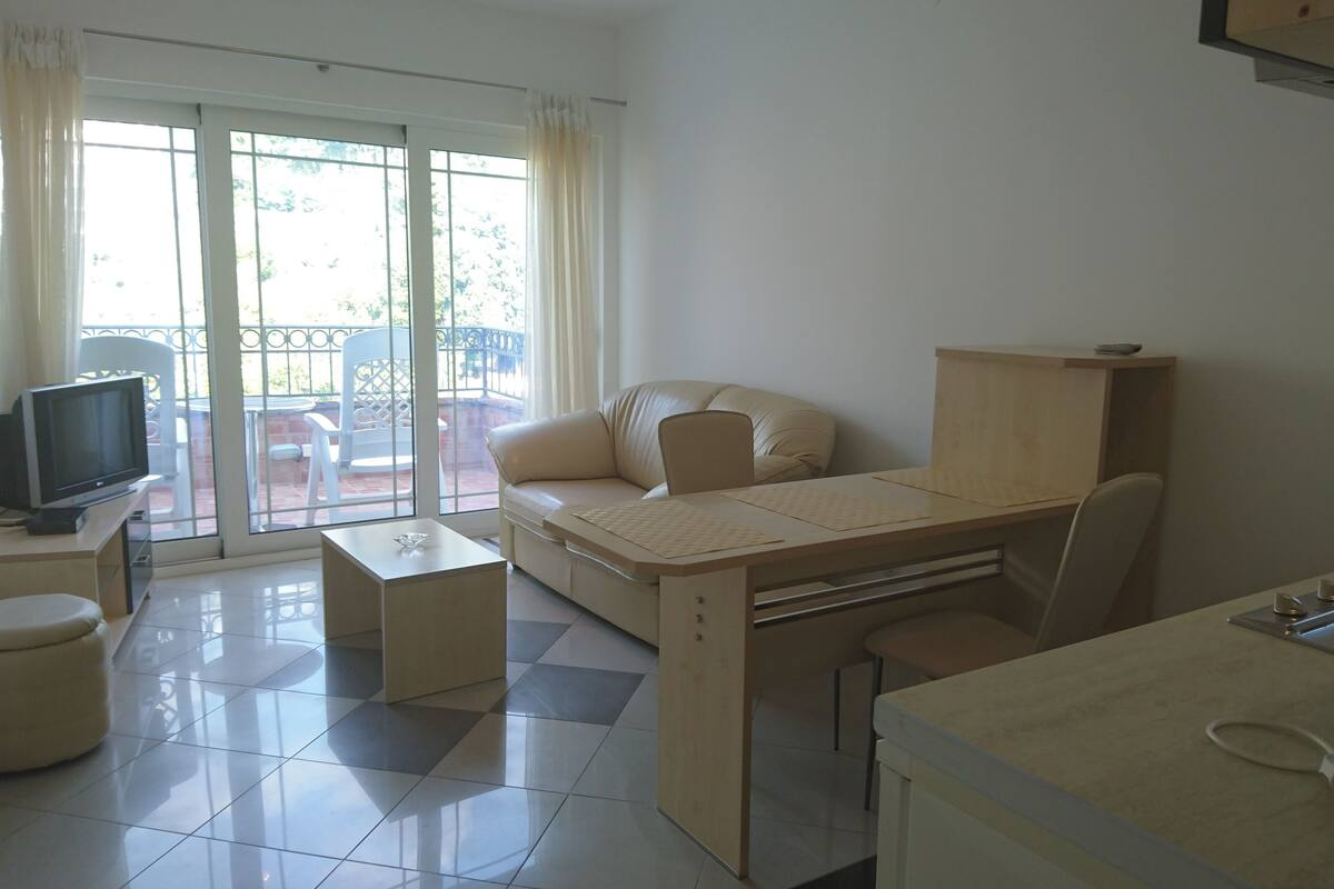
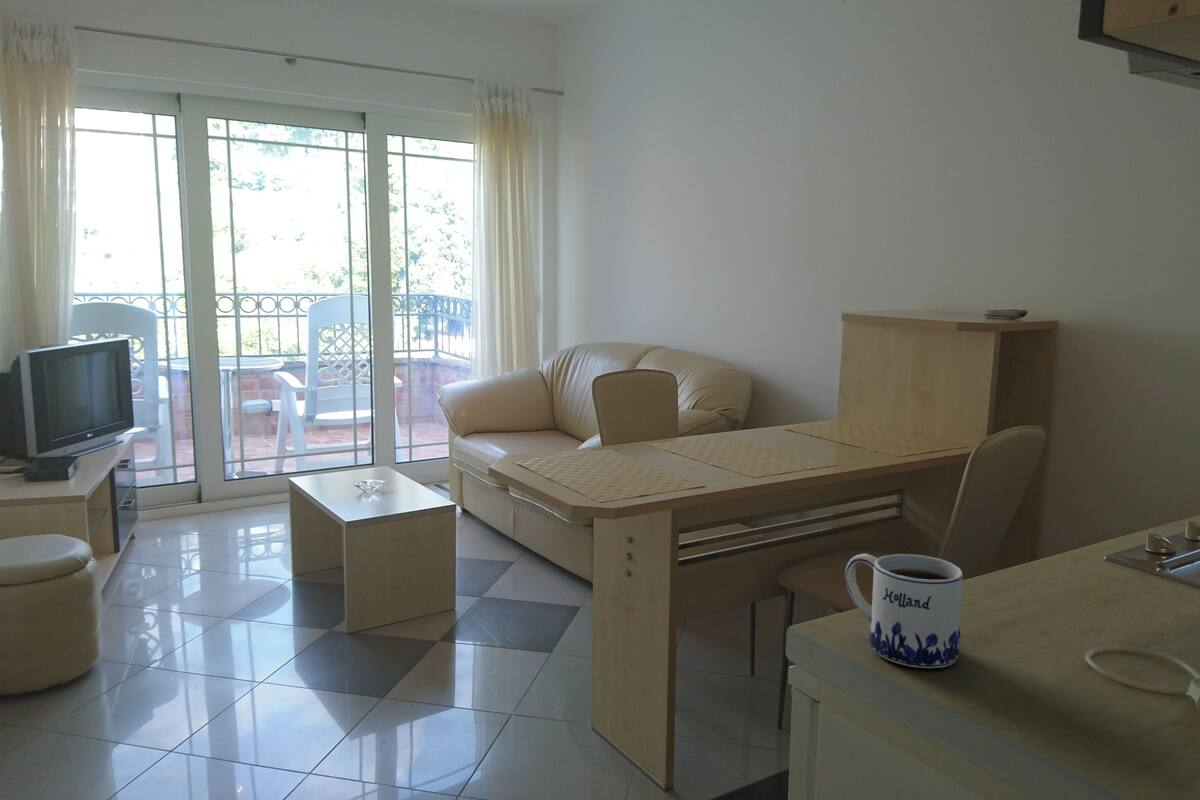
+ mug (903, 605)
